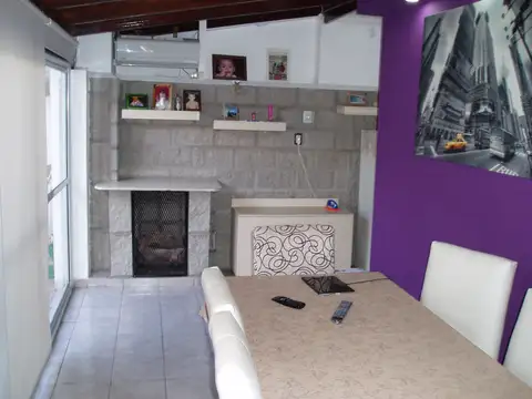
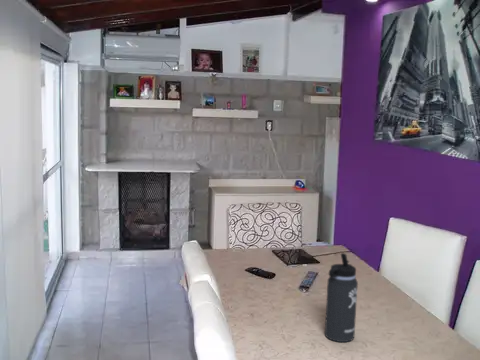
+ thermos bottle (339, 295)
